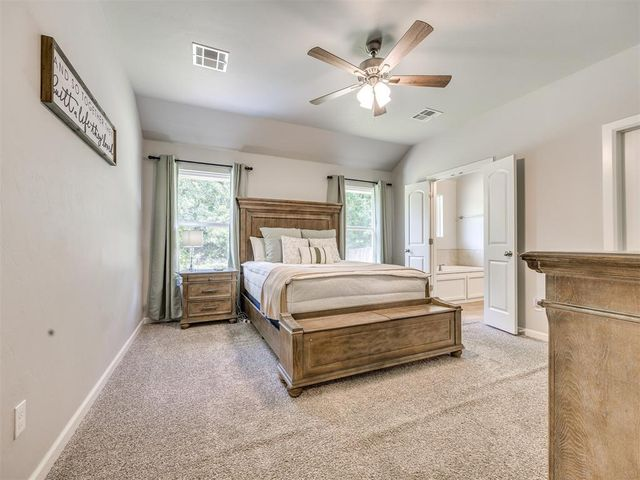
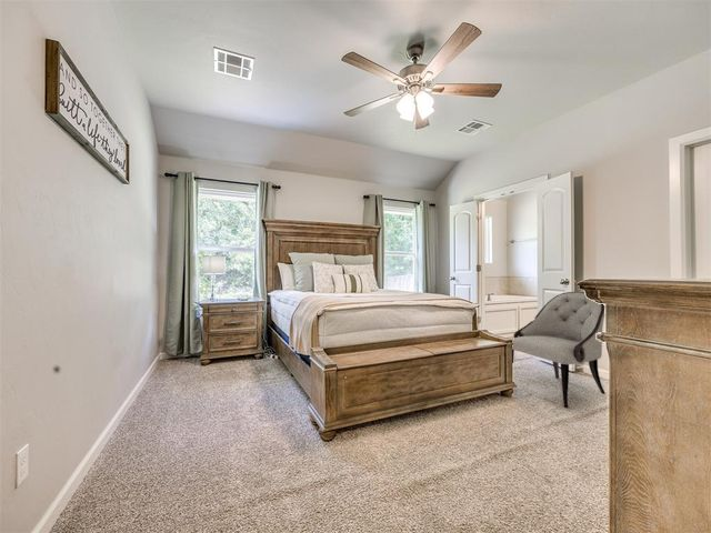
+ armchair (558, 340)
